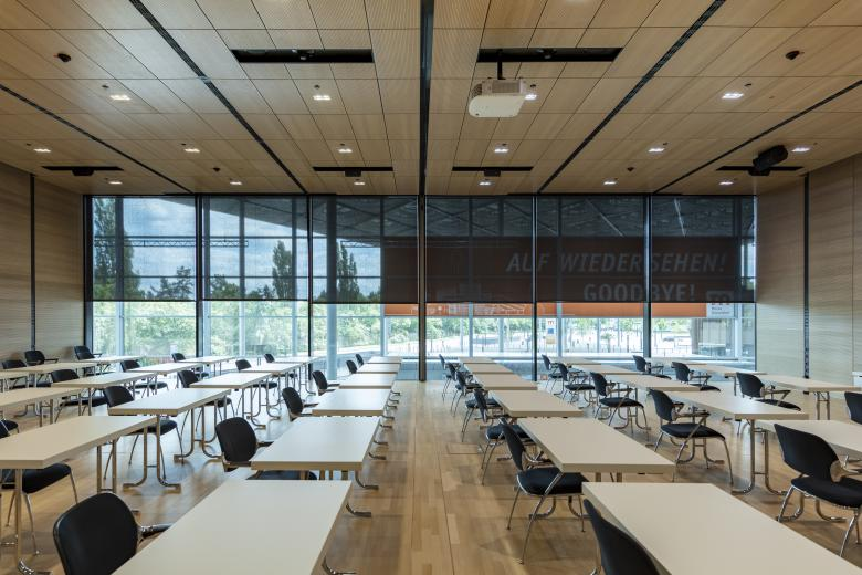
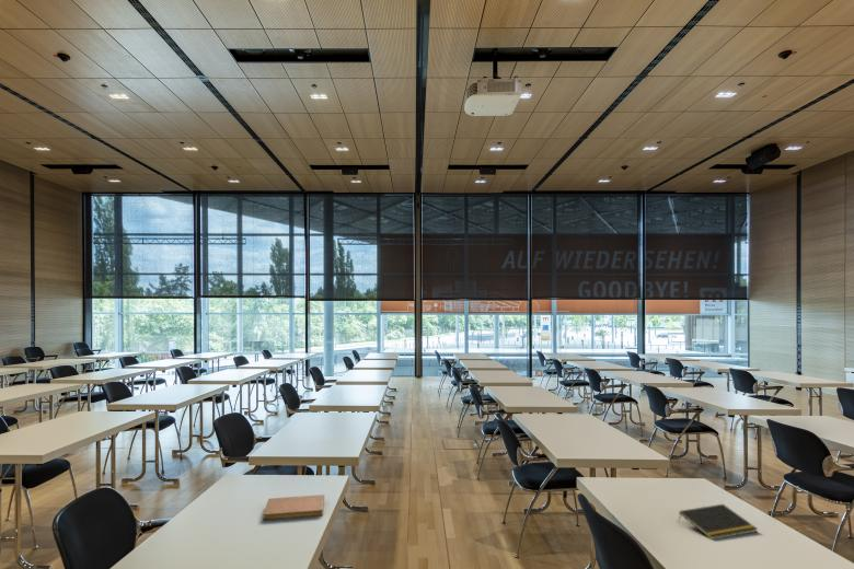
+ notebook (295, 507)
+ notepad (717, 521)
